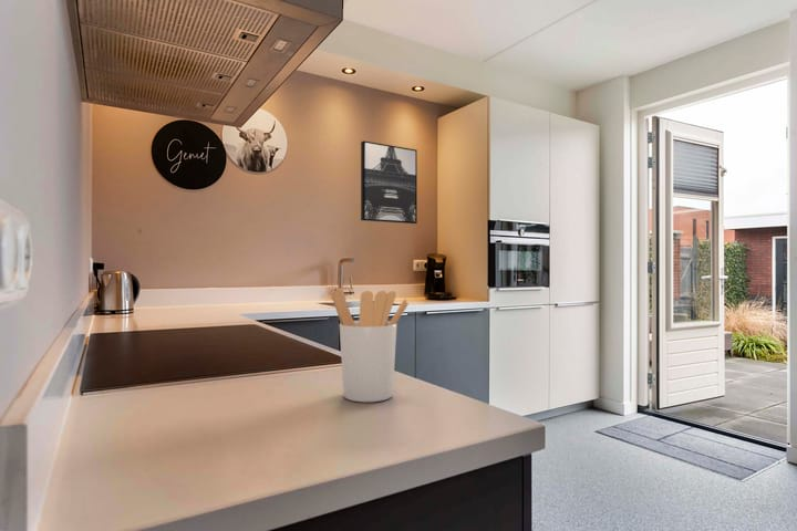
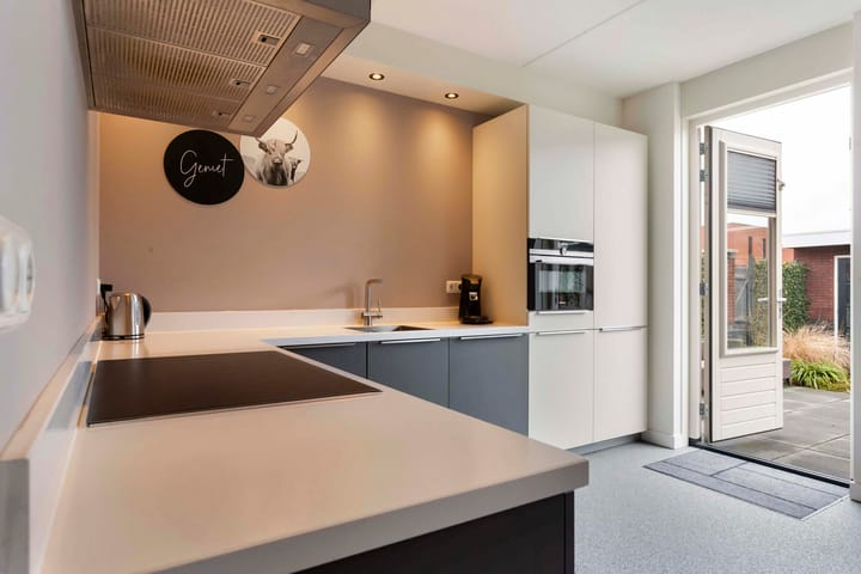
- utensil holder (371, 339)
- wall art (390, 184)
